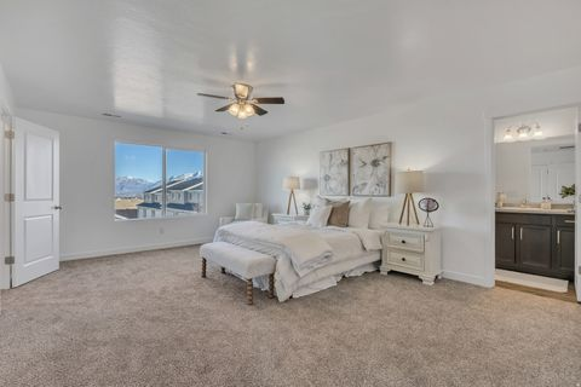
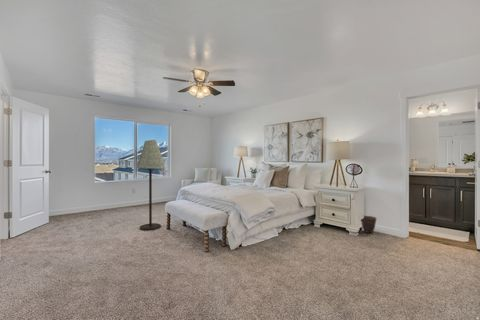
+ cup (368, 224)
+ floor lamp (150, 183)
